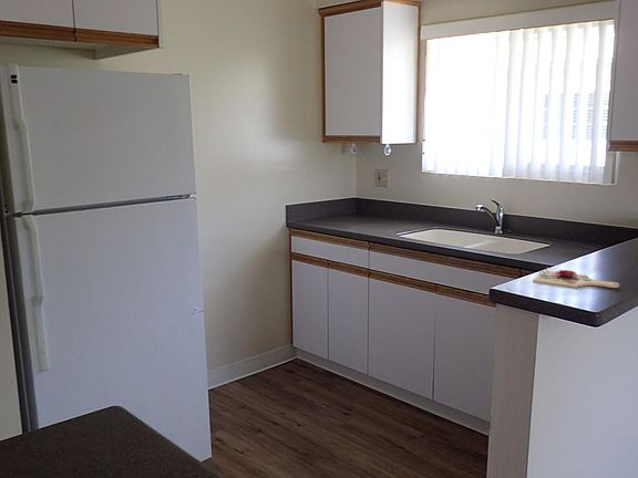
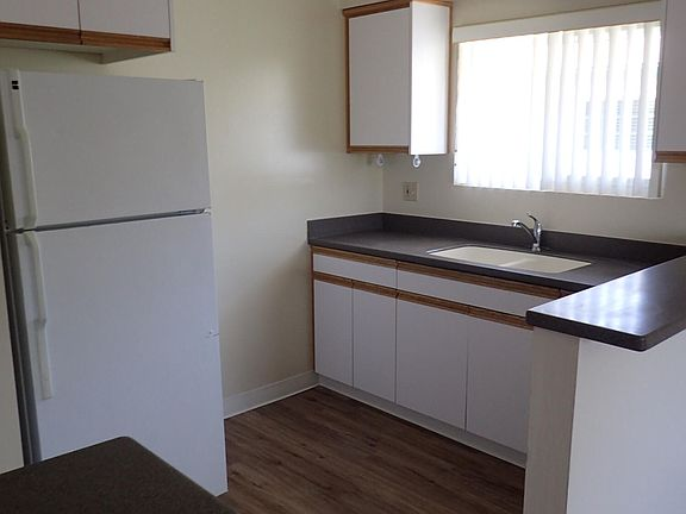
- cutting board (577, 278)
